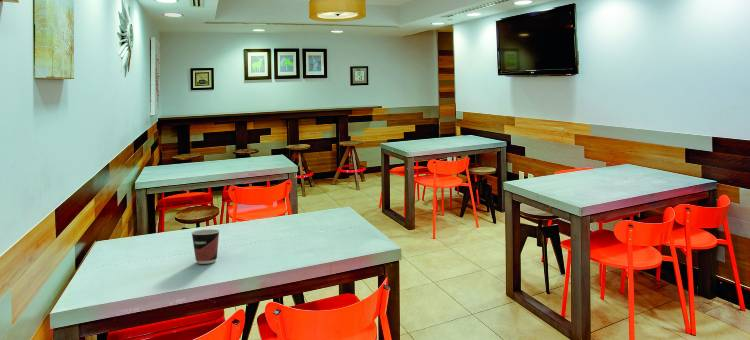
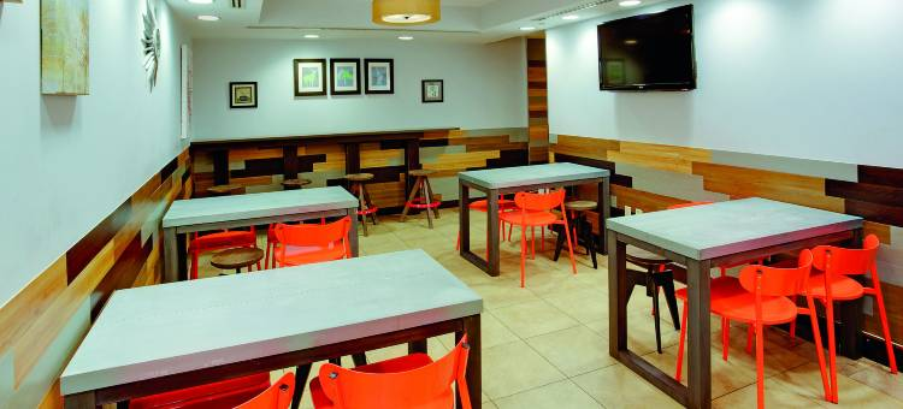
- cup (206, 246)
